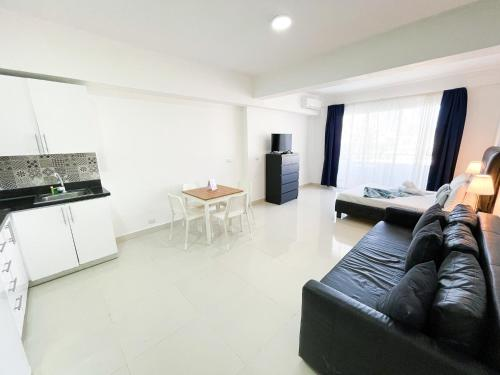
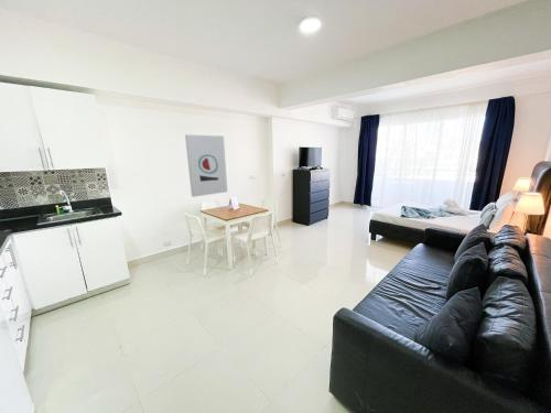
+ wall art (207, 165)
